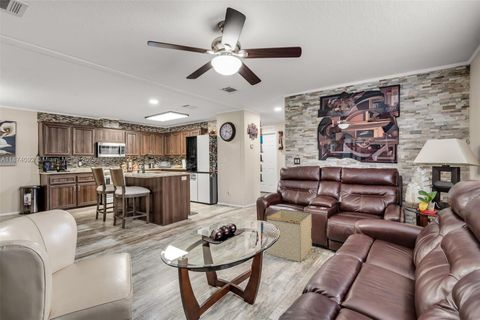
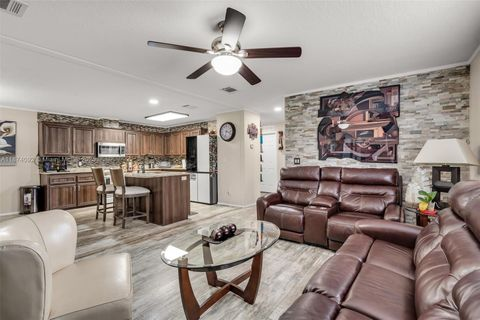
- storage bin (289, 232)
